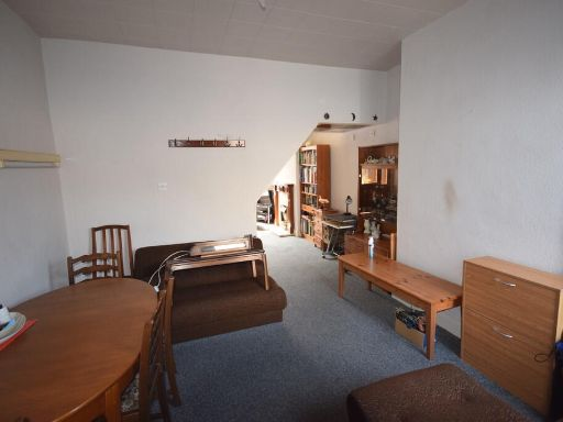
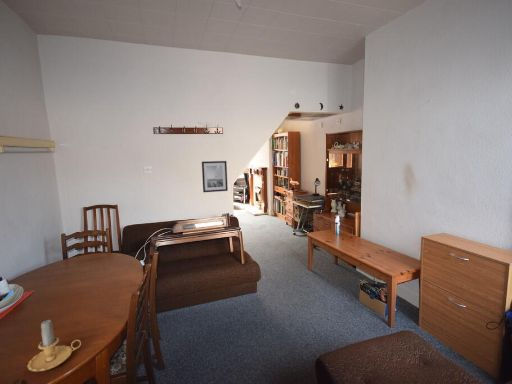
+ candle (53, 339)
+ wall art (214, 176)
